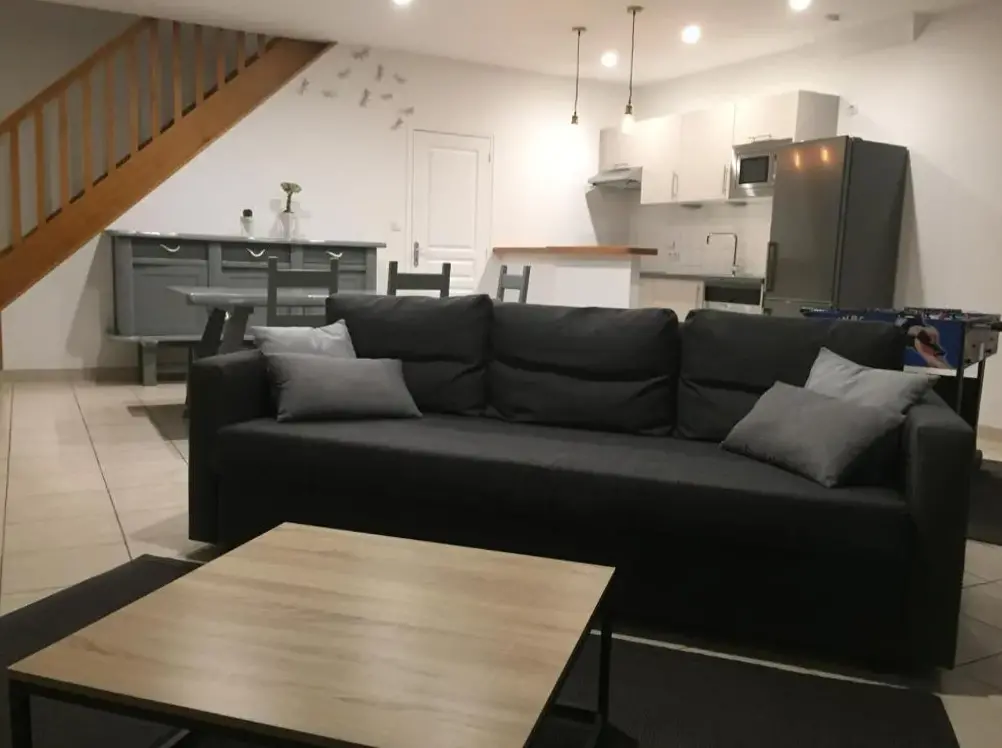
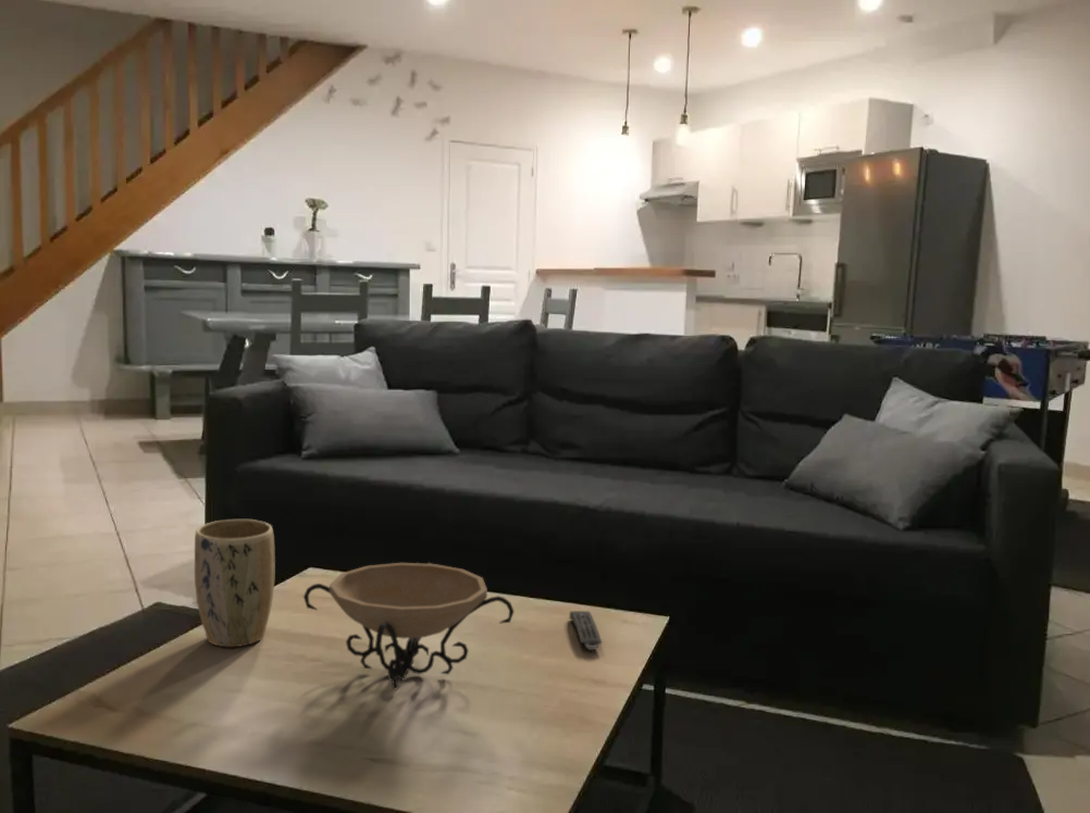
+ decorative bowl (407, 628)
+ plant pot (235, 583)
+ remote control (585, 628)
